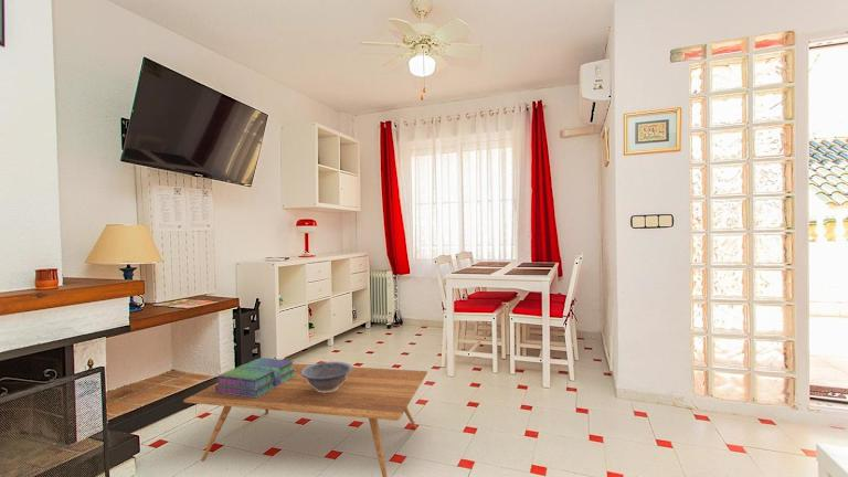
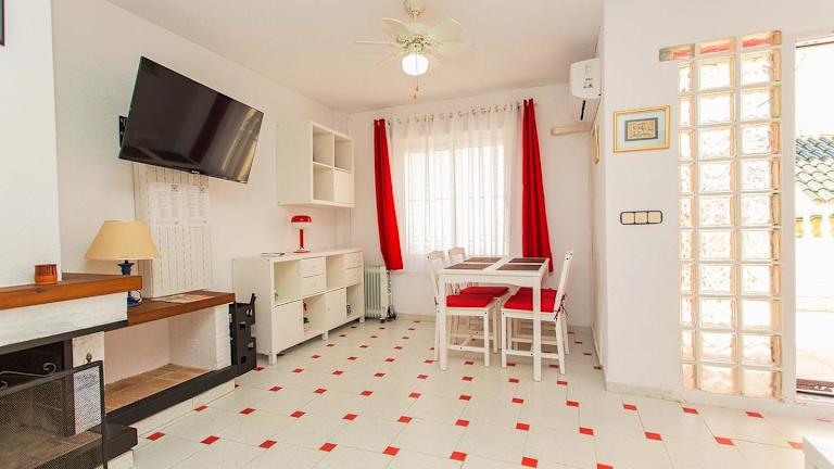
- coffee table (315, 413)
- stack of books (257, 374)
- decorative bowl (327, 378)
